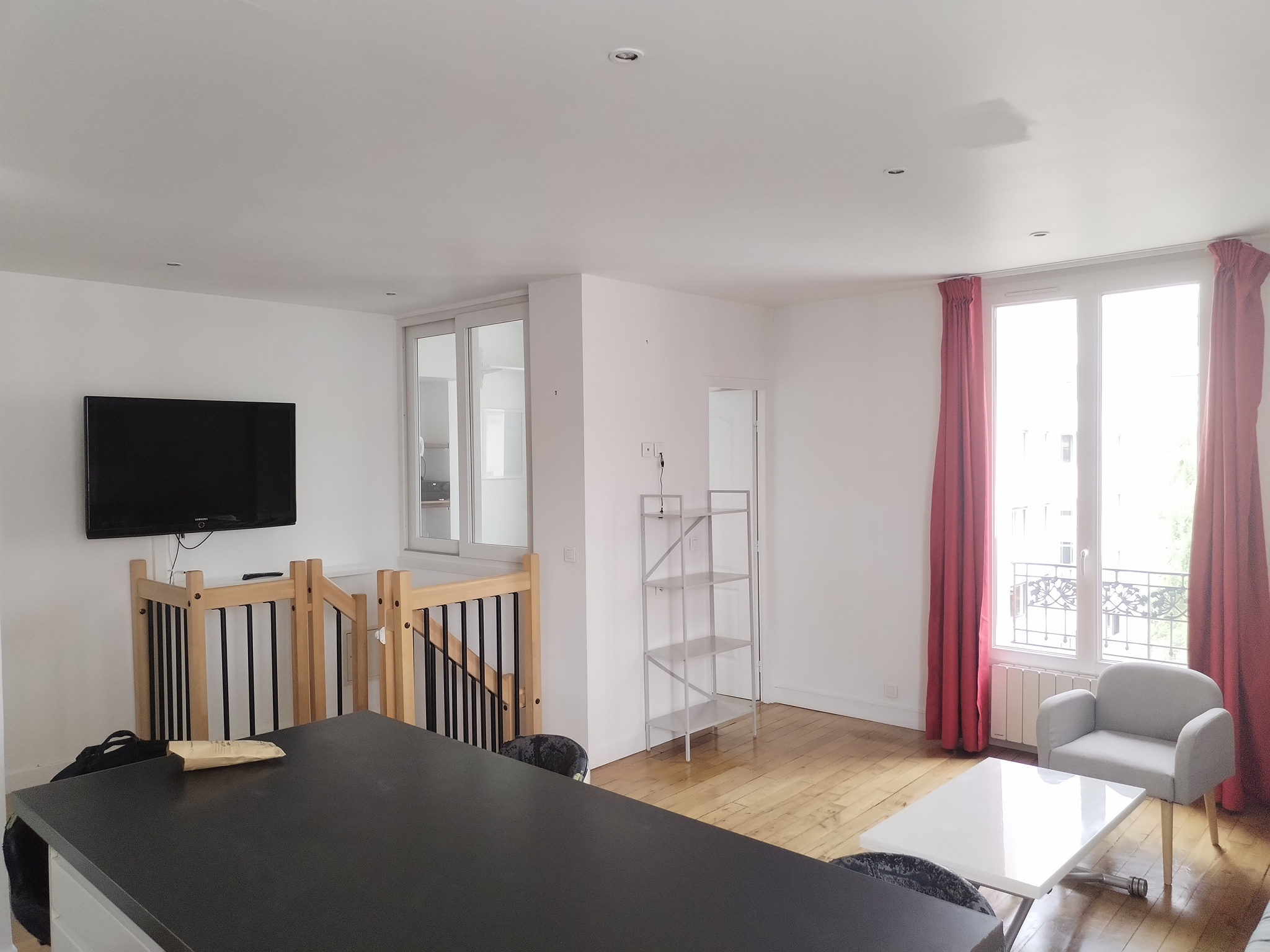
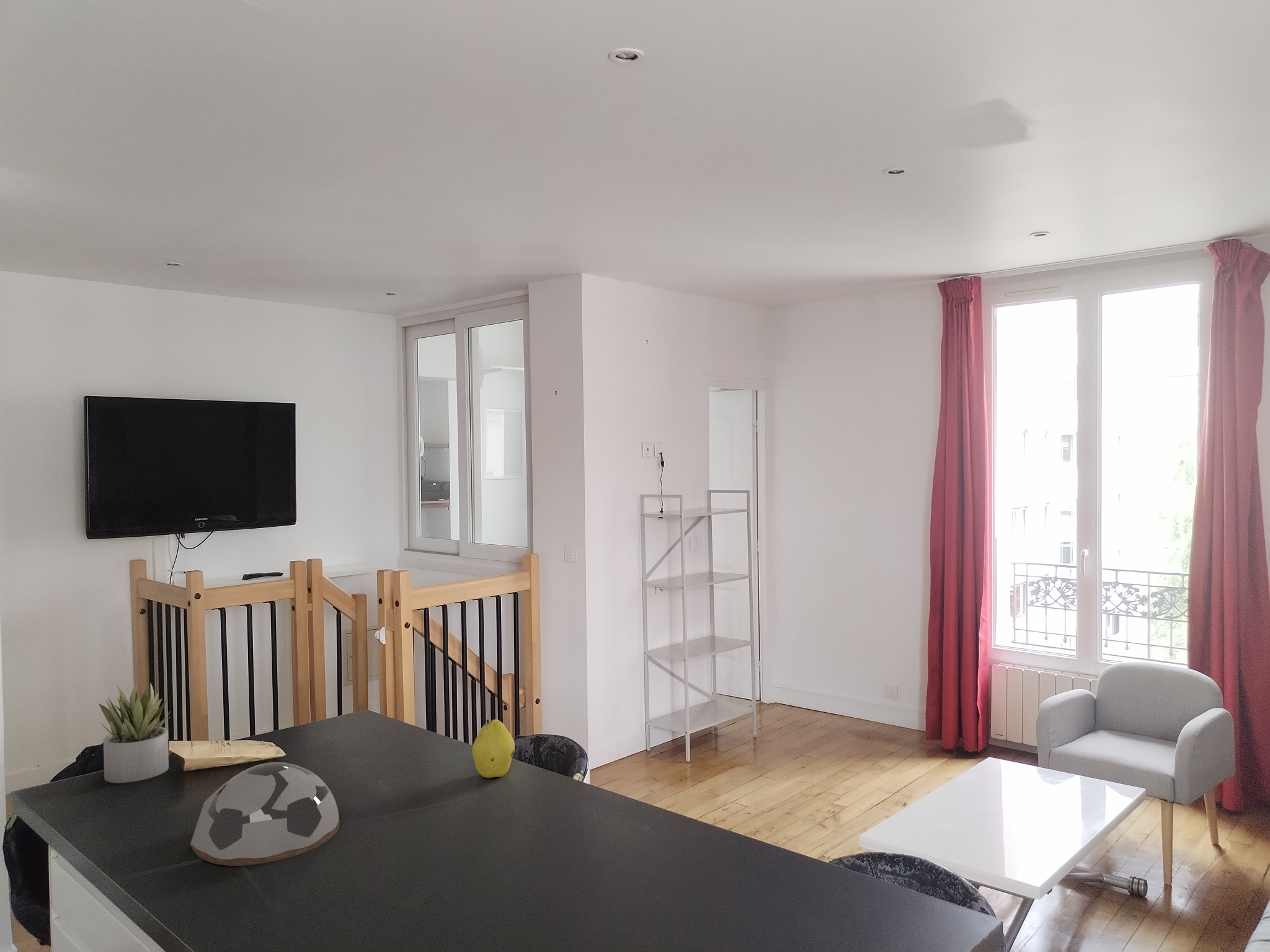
+ fruit (493, 747)
+ decorative bowl (266, 800)
+ succulent plant (135, 728)
